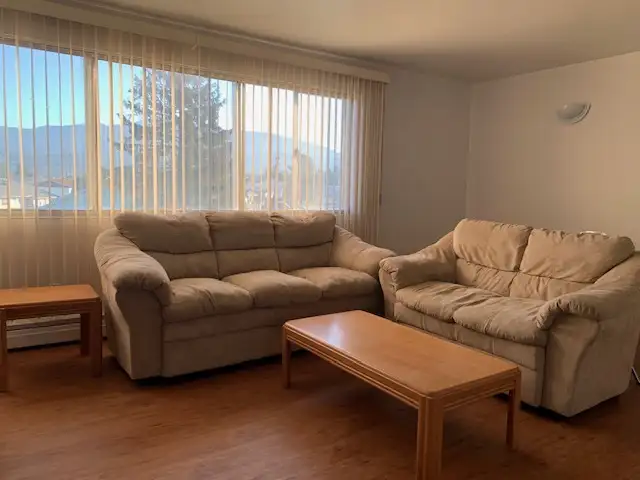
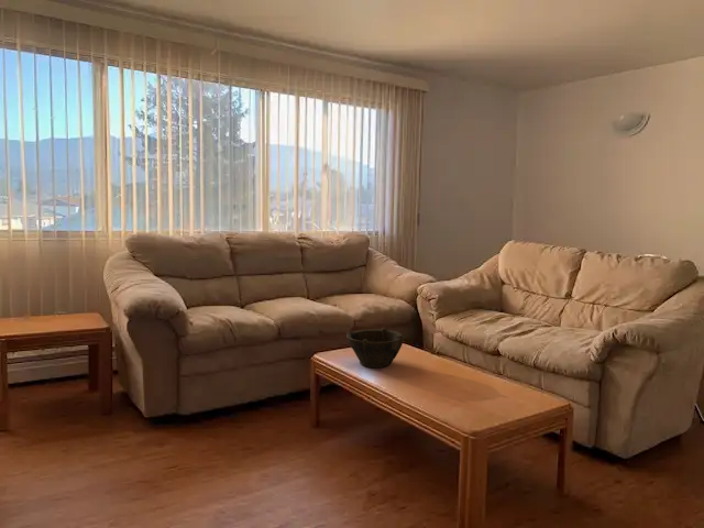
+ bowl (373, 348)
